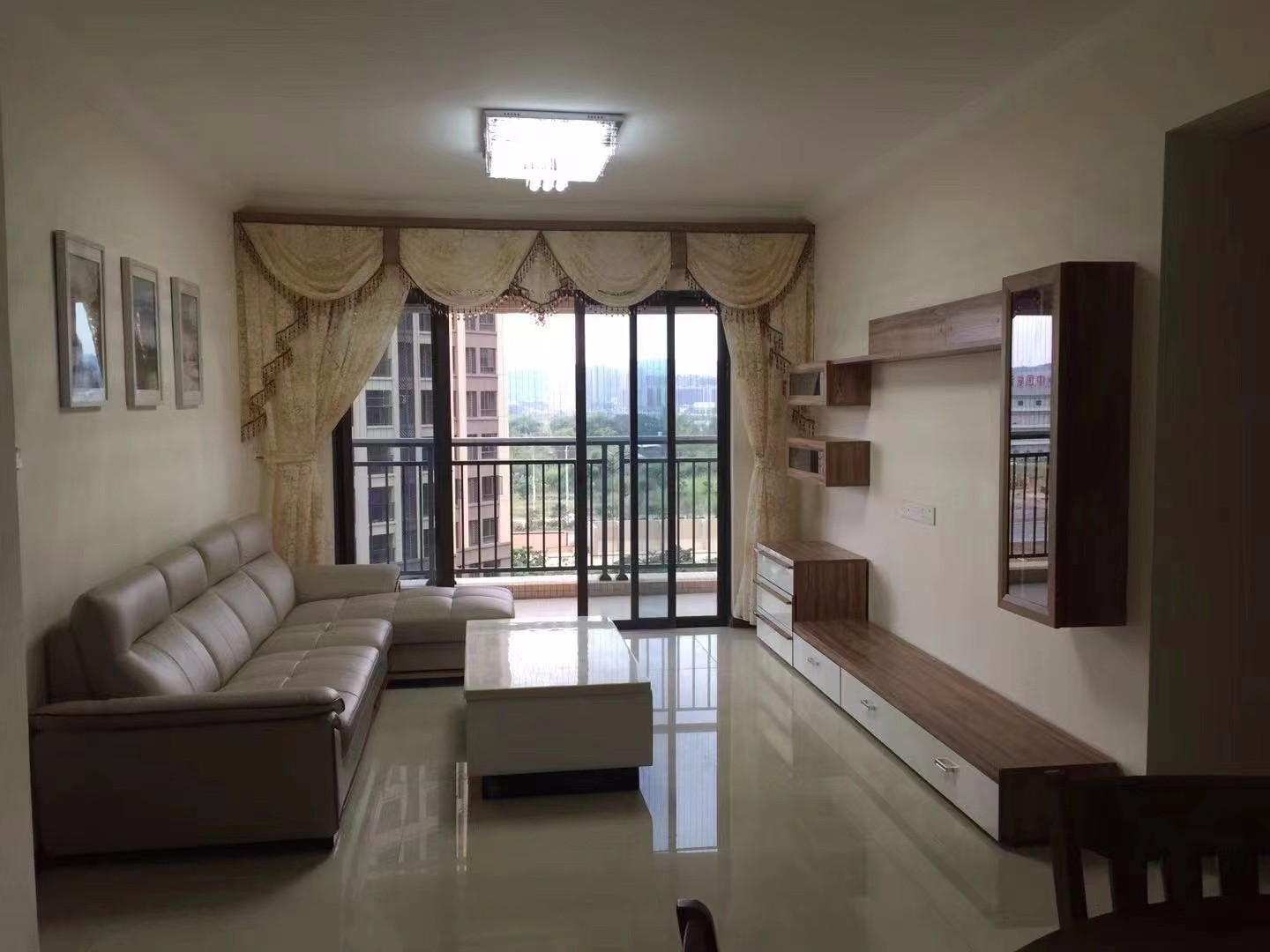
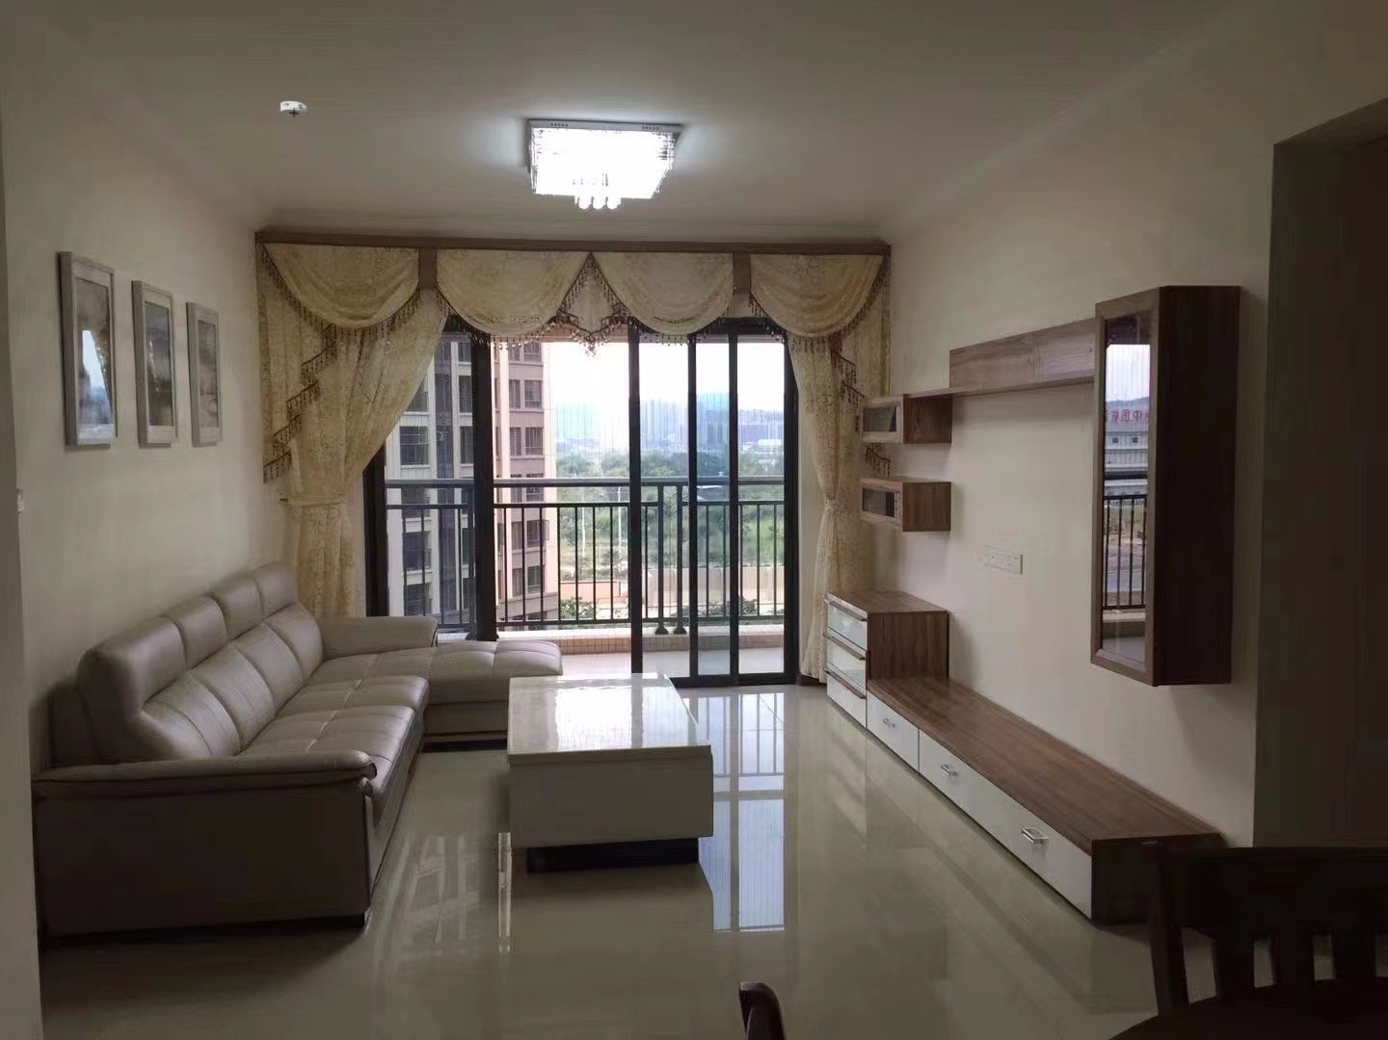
+ smoke detector (292, 109)
